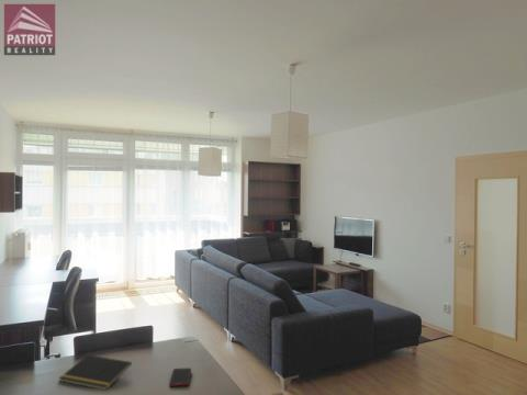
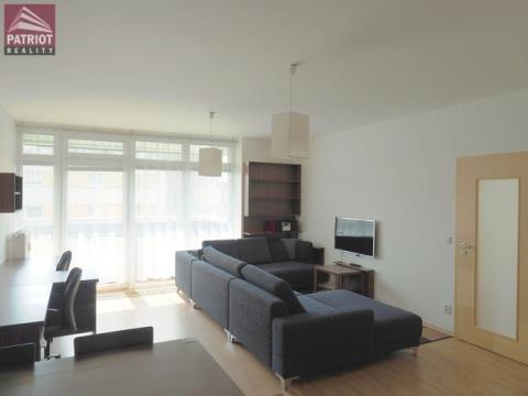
- cell phone (180, 376)
- notepad (96, 371)
